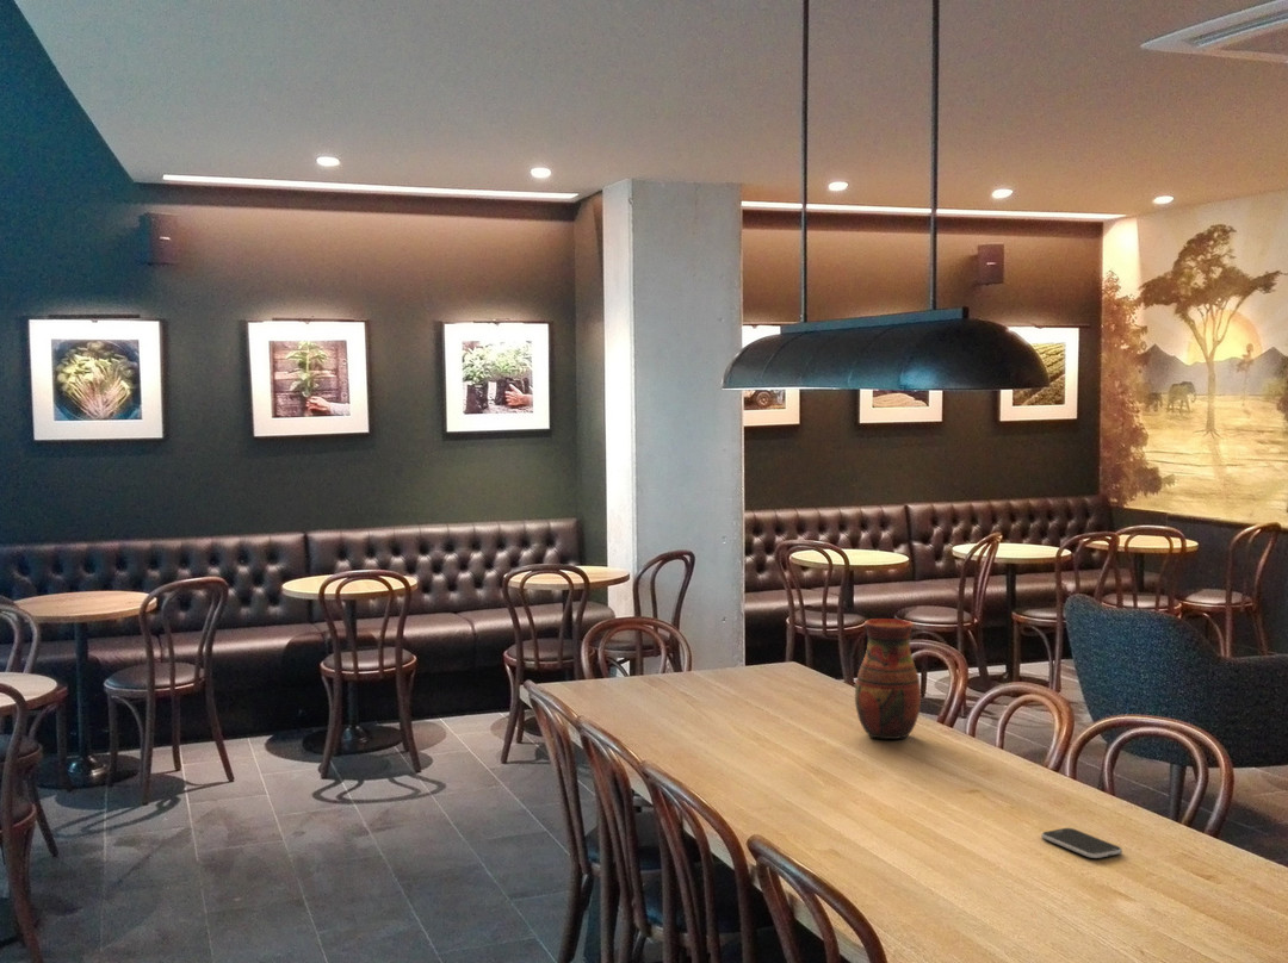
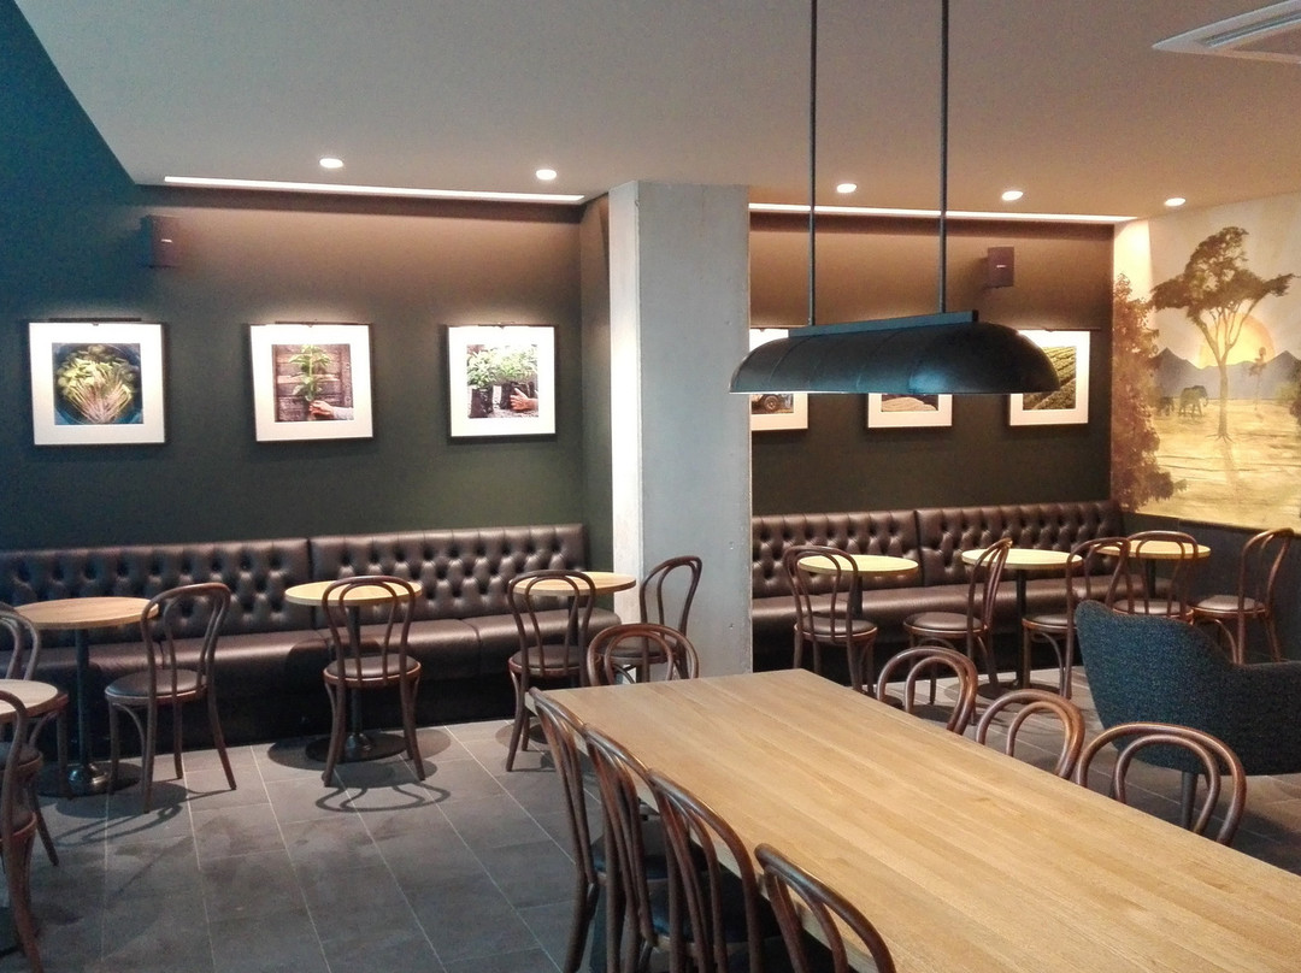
- vase (887, 678)
- smartphone (1080, 843)
